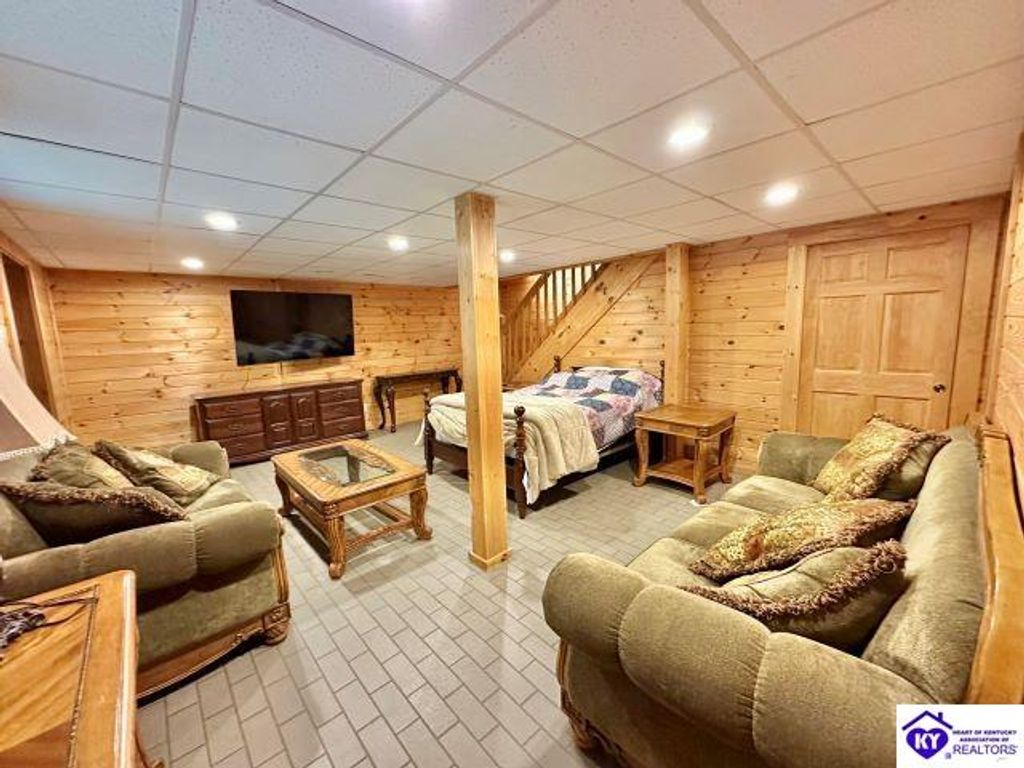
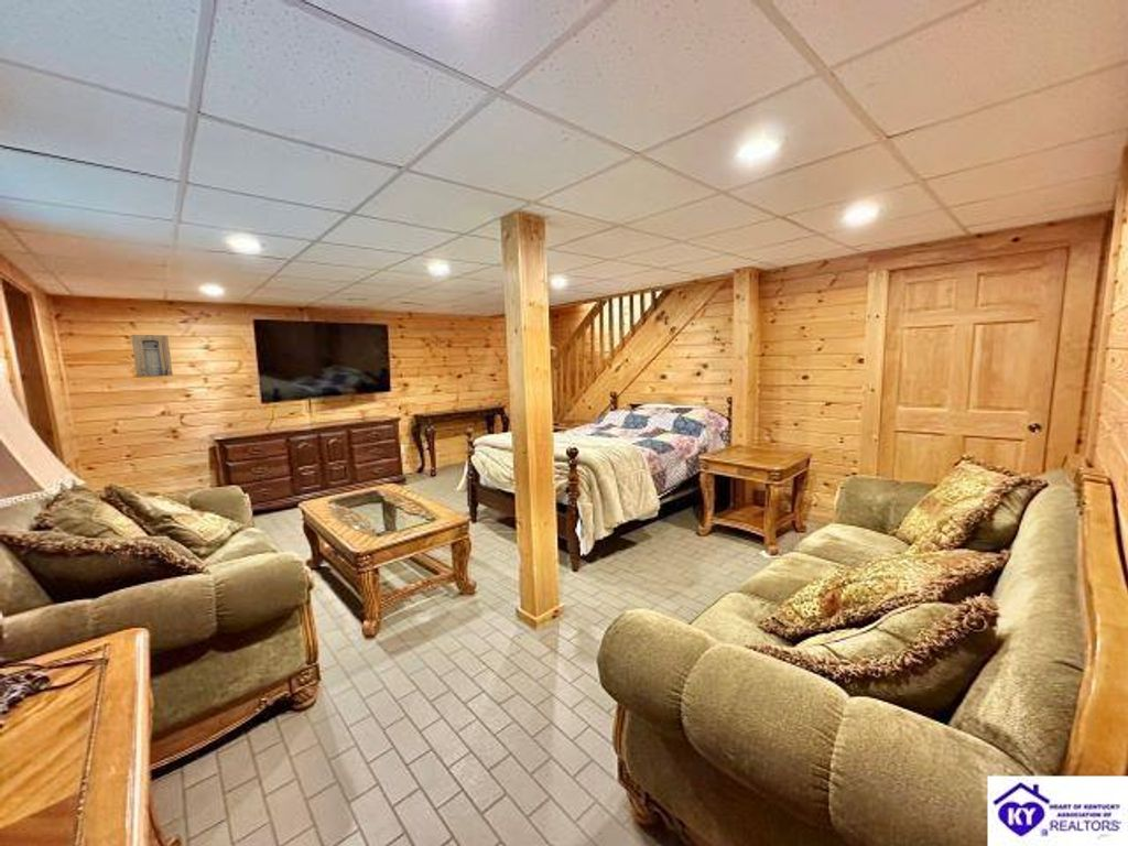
+ wall art (152, 356)
